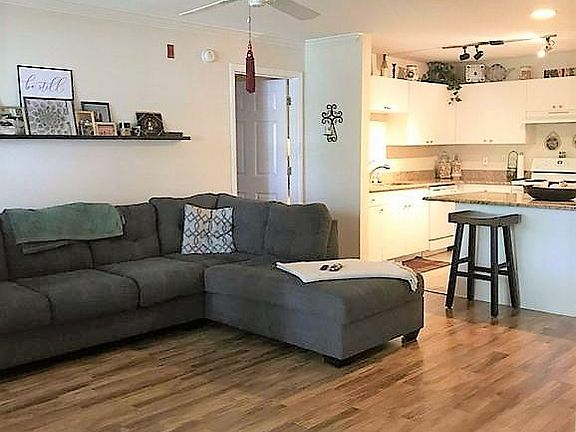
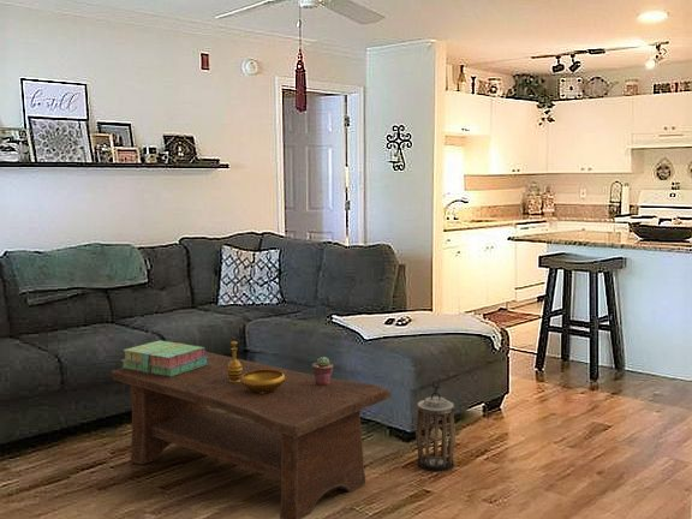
+ potted succulent (322, 369)
+ decorative bowl (253, 370)
+ coffee table (241, 426)
+ lantern (435, 422)
+ stack of books (165, 357)
